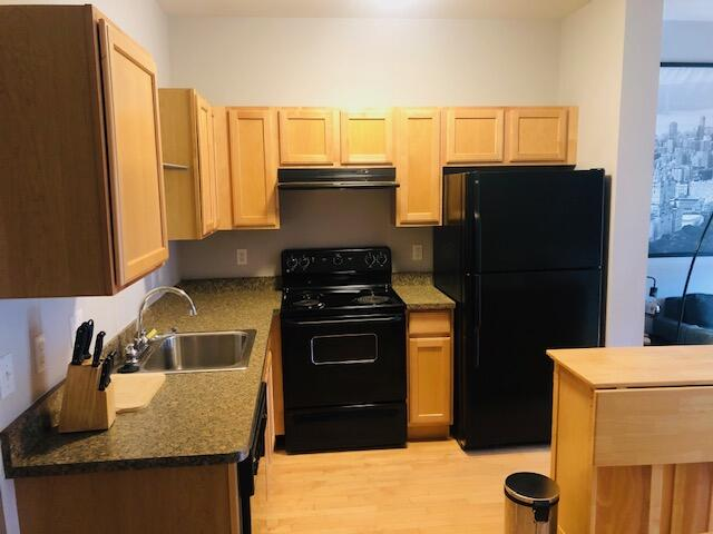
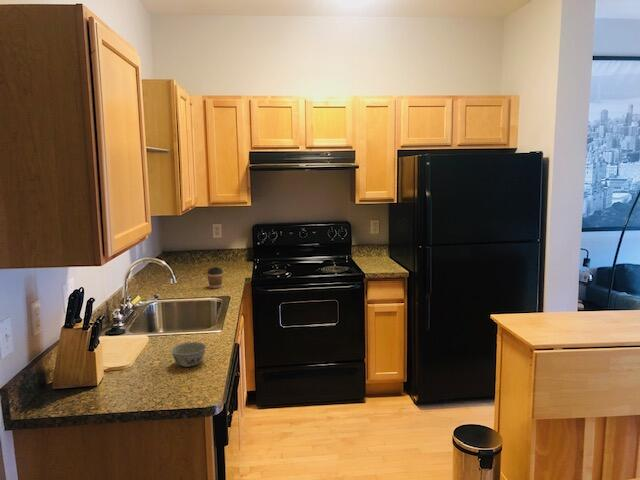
+ coffee cup (215, 276)
+ bowl (189, 355)
